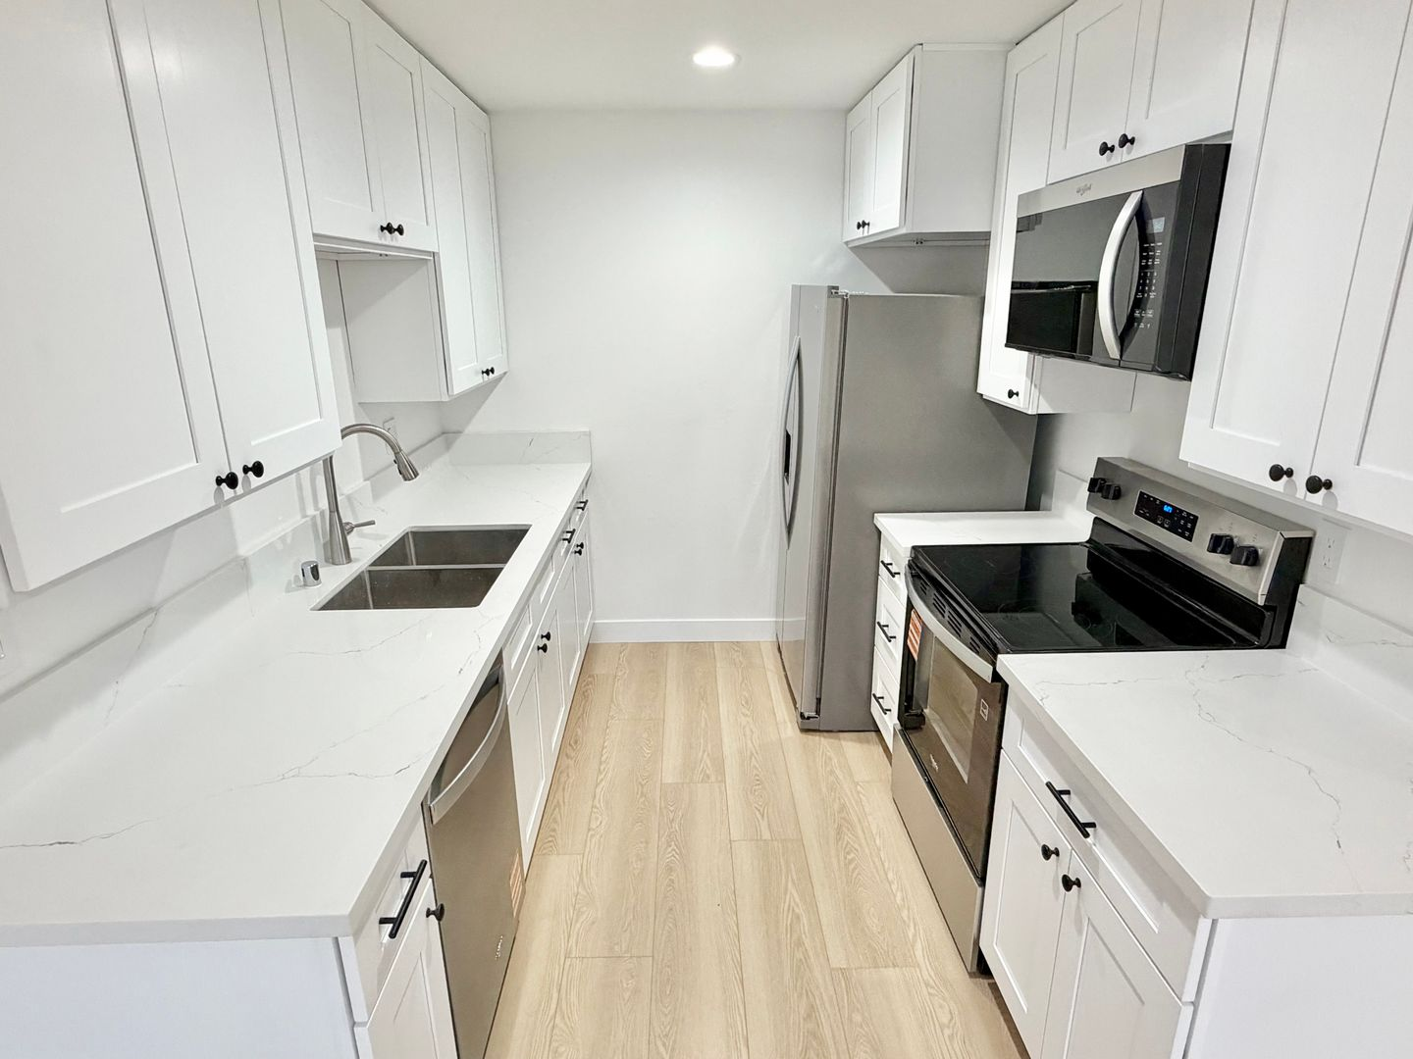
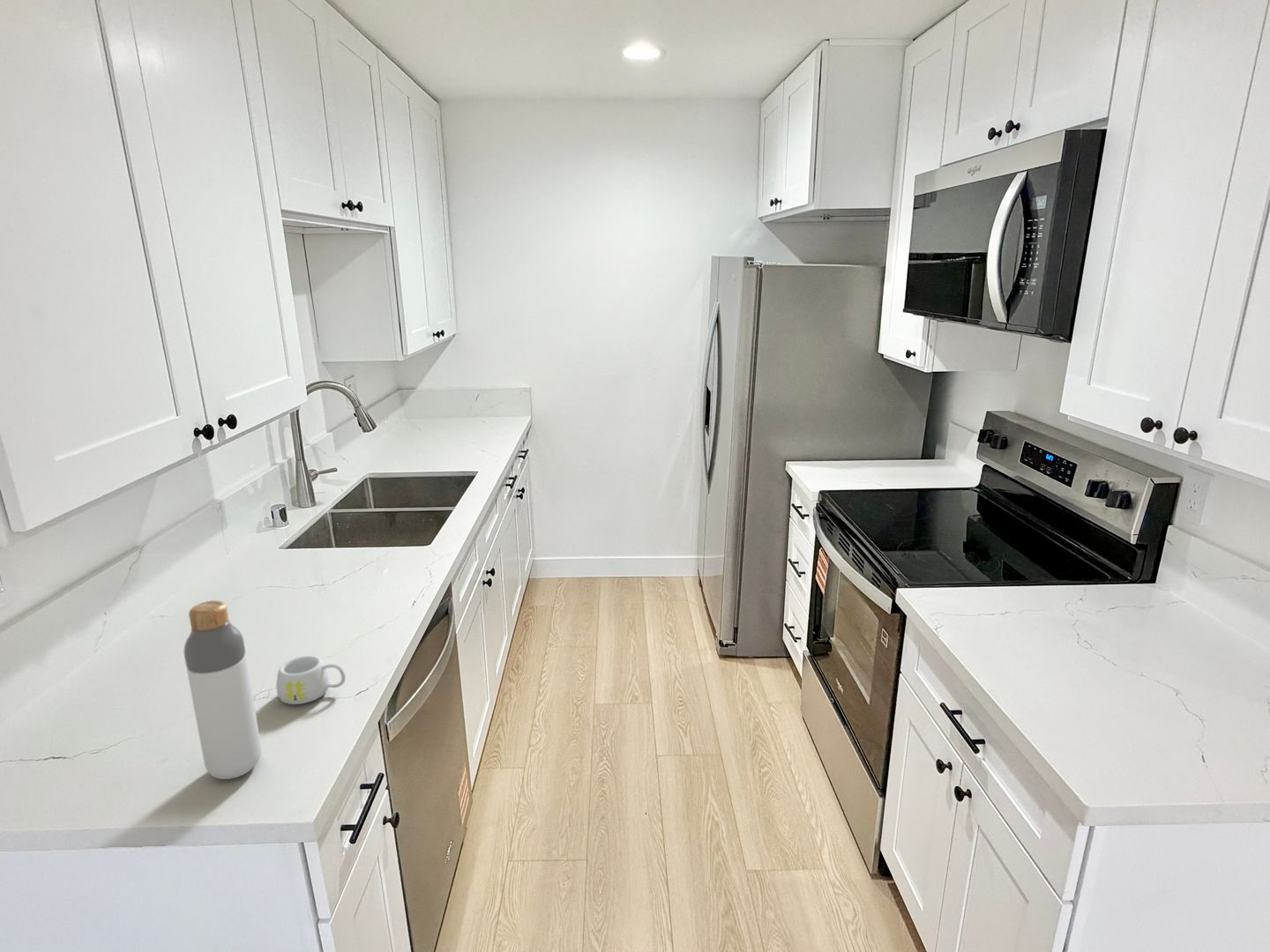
+ mug (311, 679)
+ bottle (221, 689)
